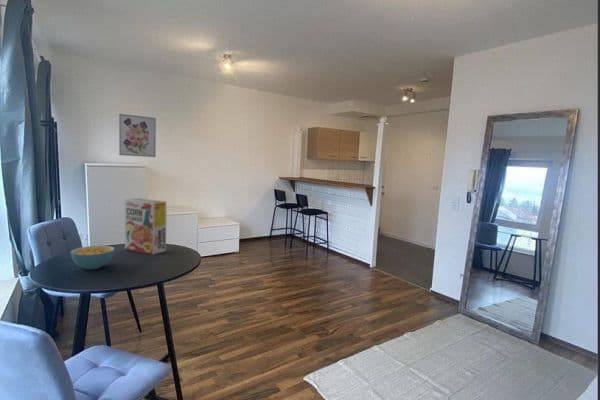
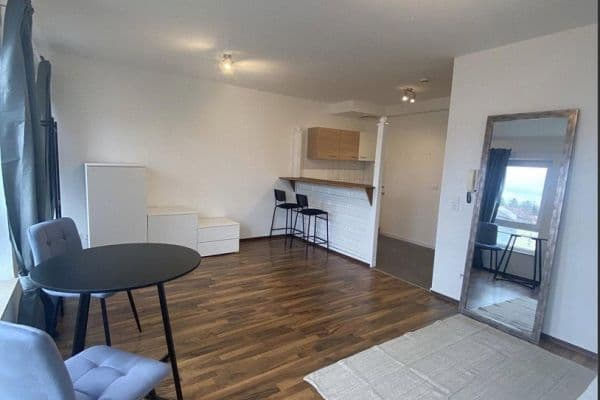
- cereal box (145, 225)
- cereal bowl (93, 258)
- wall art (137, 136)
